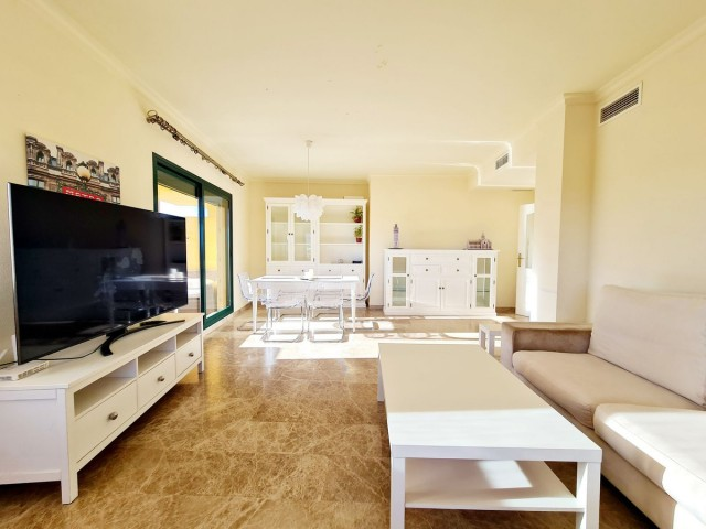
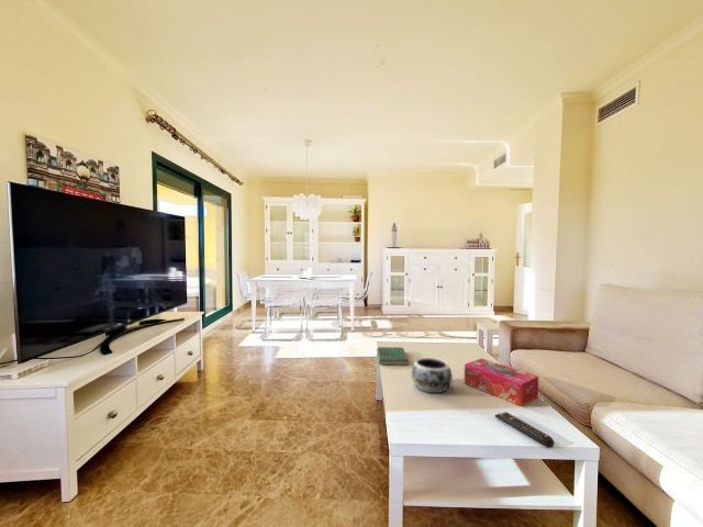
+ tissue box (499, 380)
+ remote control (522, 427)
+ book (391, 355)
+ decorative bowl (431, 374)
